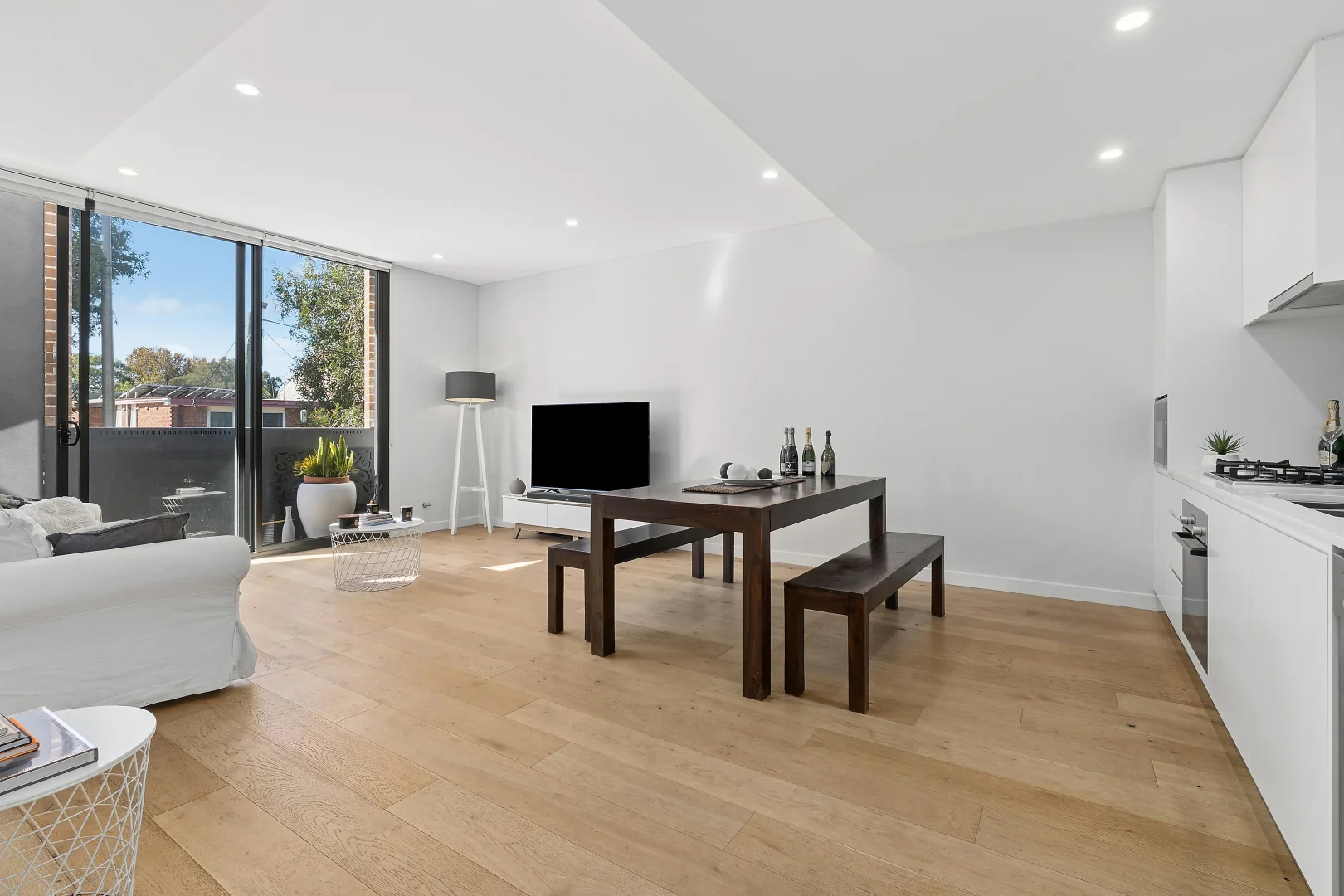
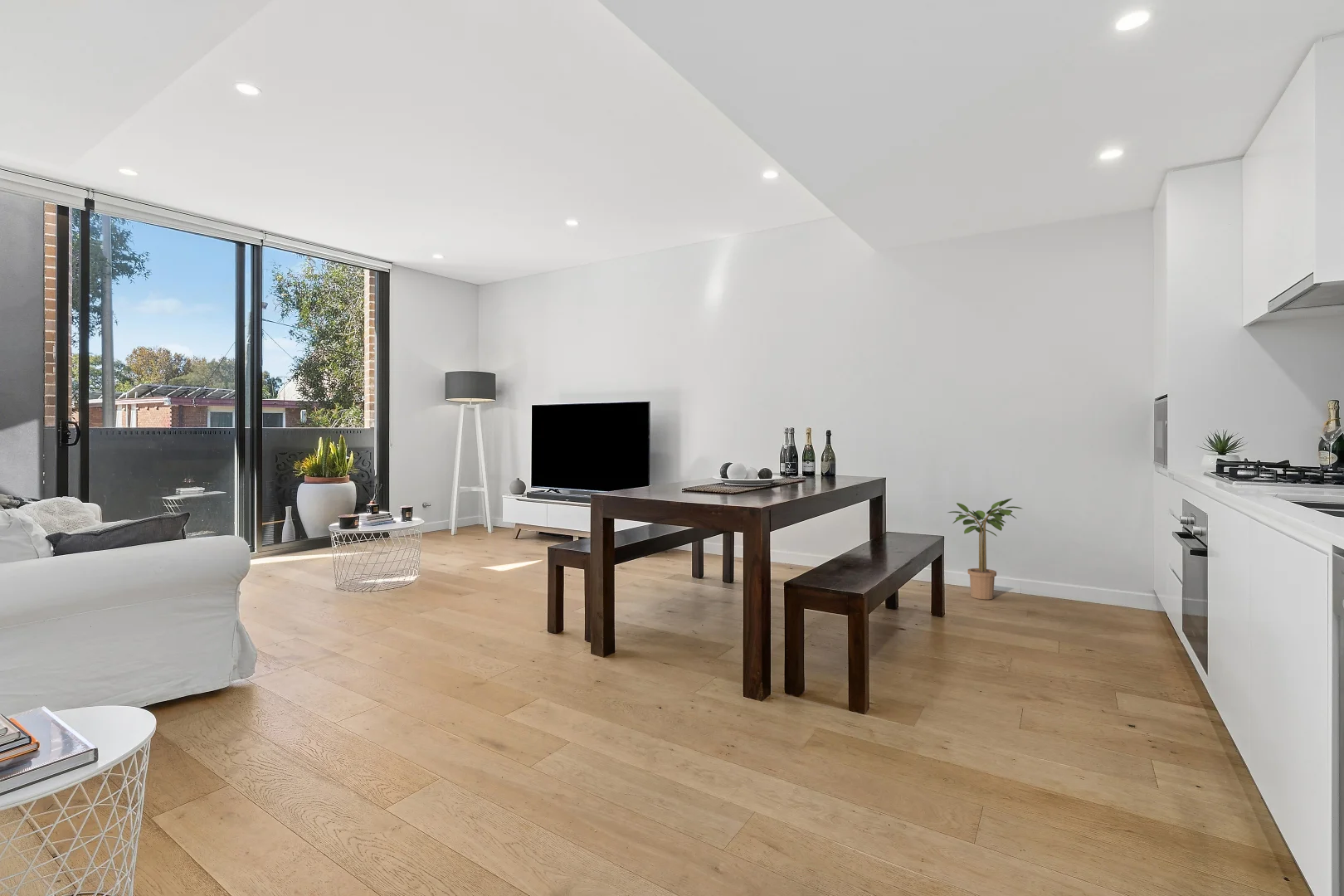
+ potted plant (985, 546)
